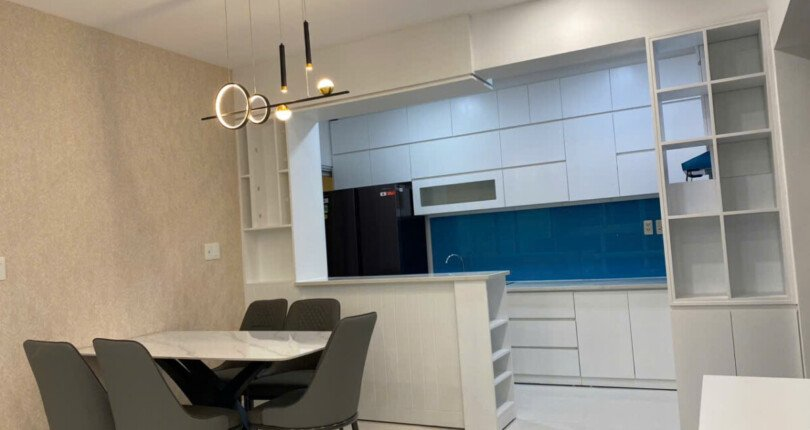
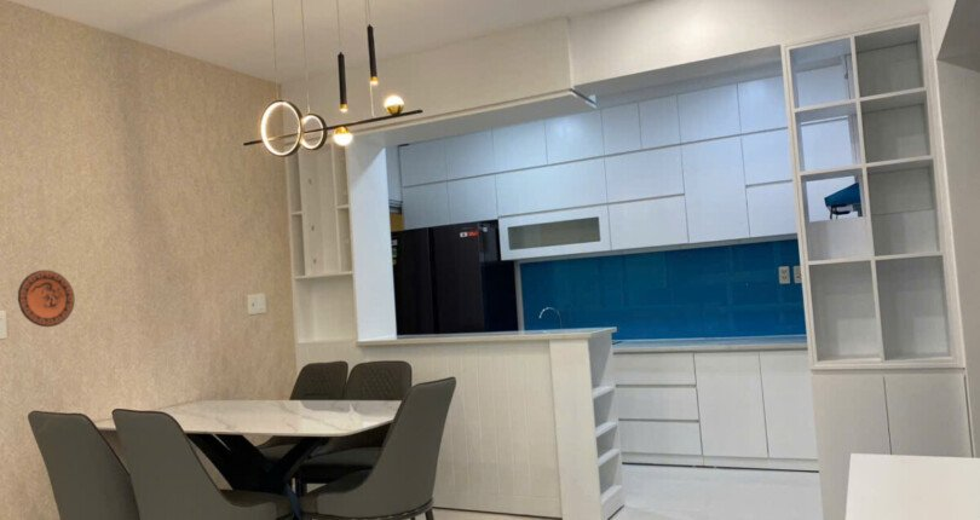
+ decorative plate (46, 297)
